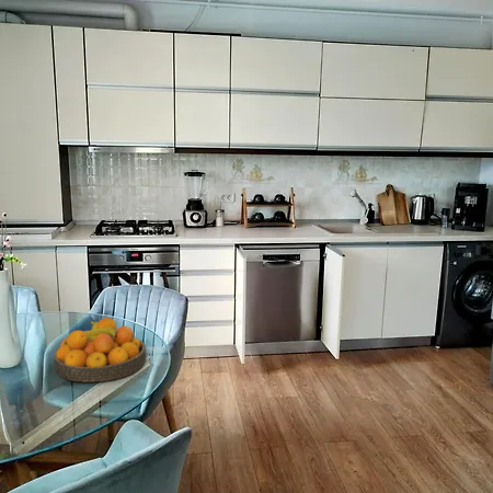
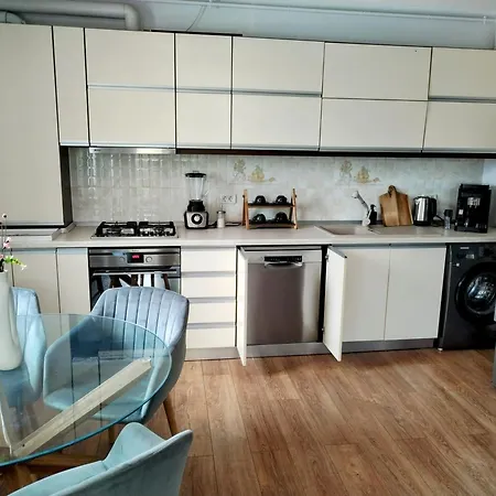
- fruit bowl (100, 344)
